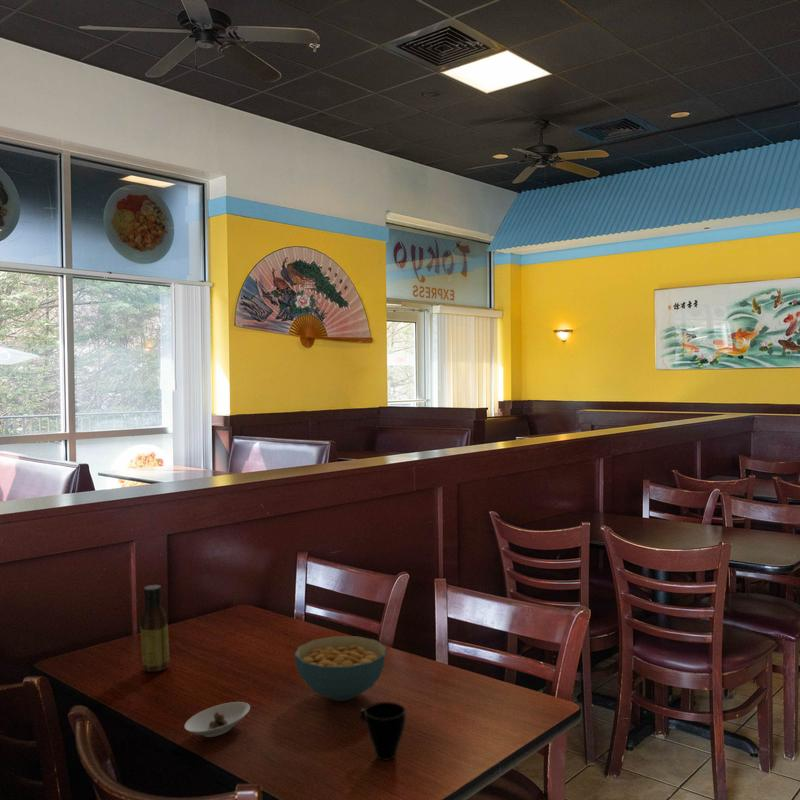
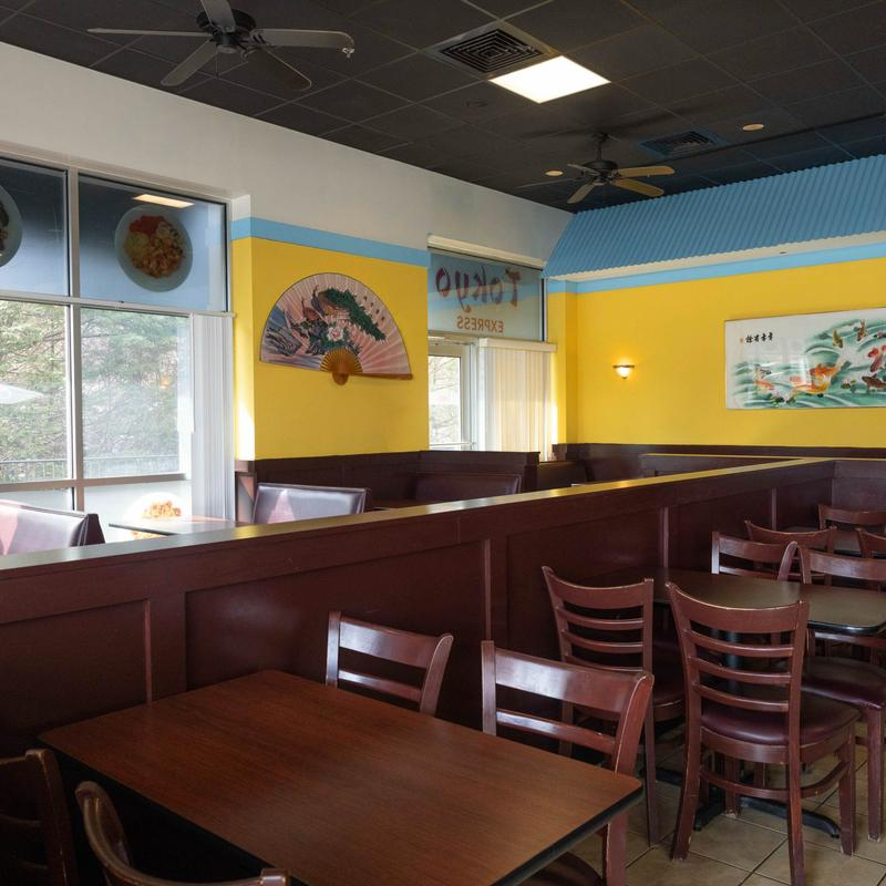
- cup (380, 730)
- sauce bottle (154, 627)
- cereal bowl (341, 673)
- saucer (218, 721)
